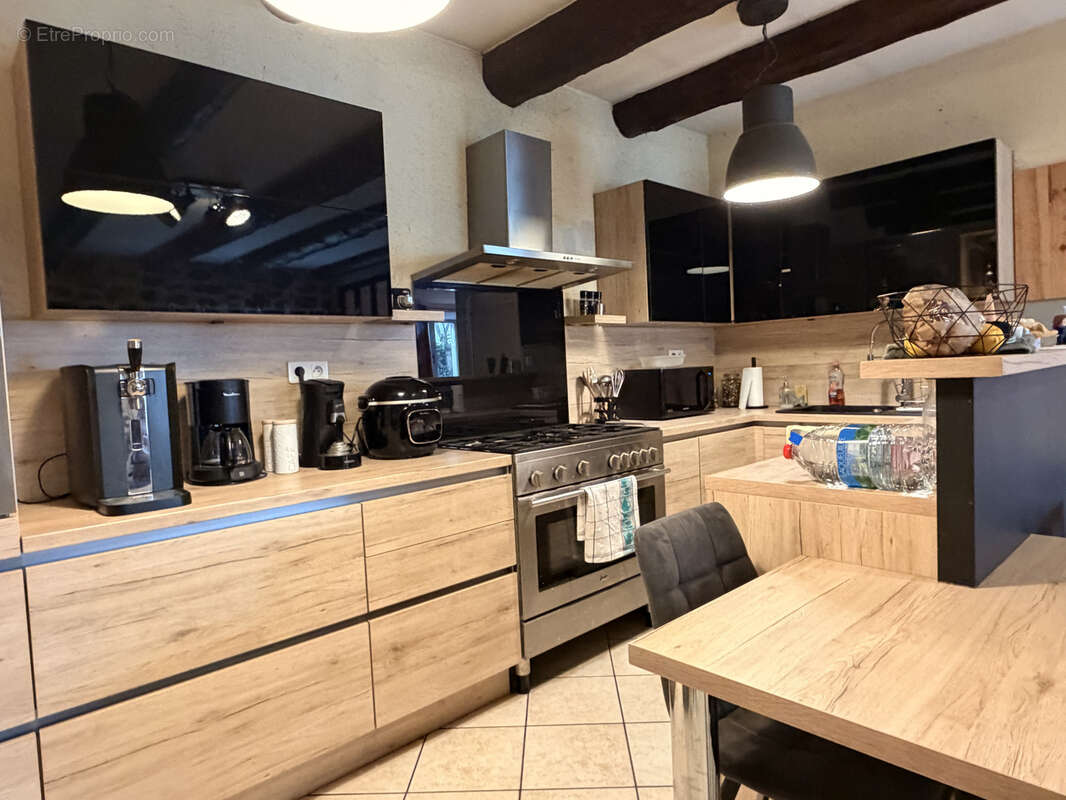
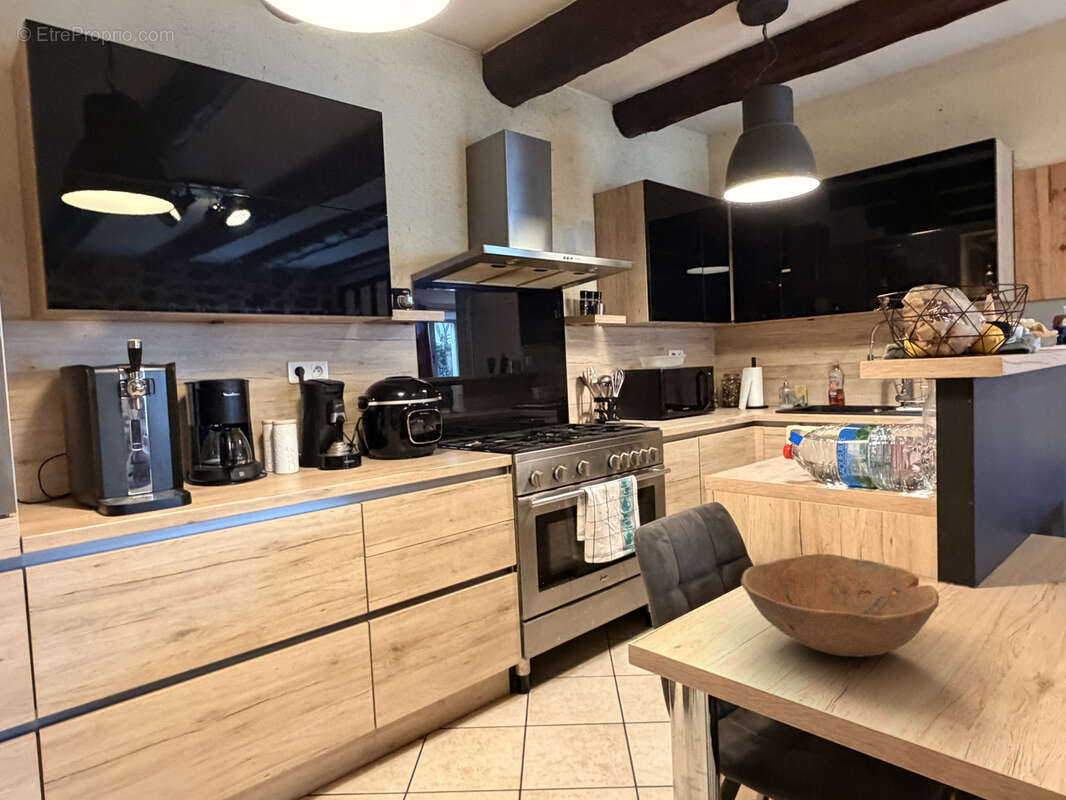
+ bowl (835, 612)
